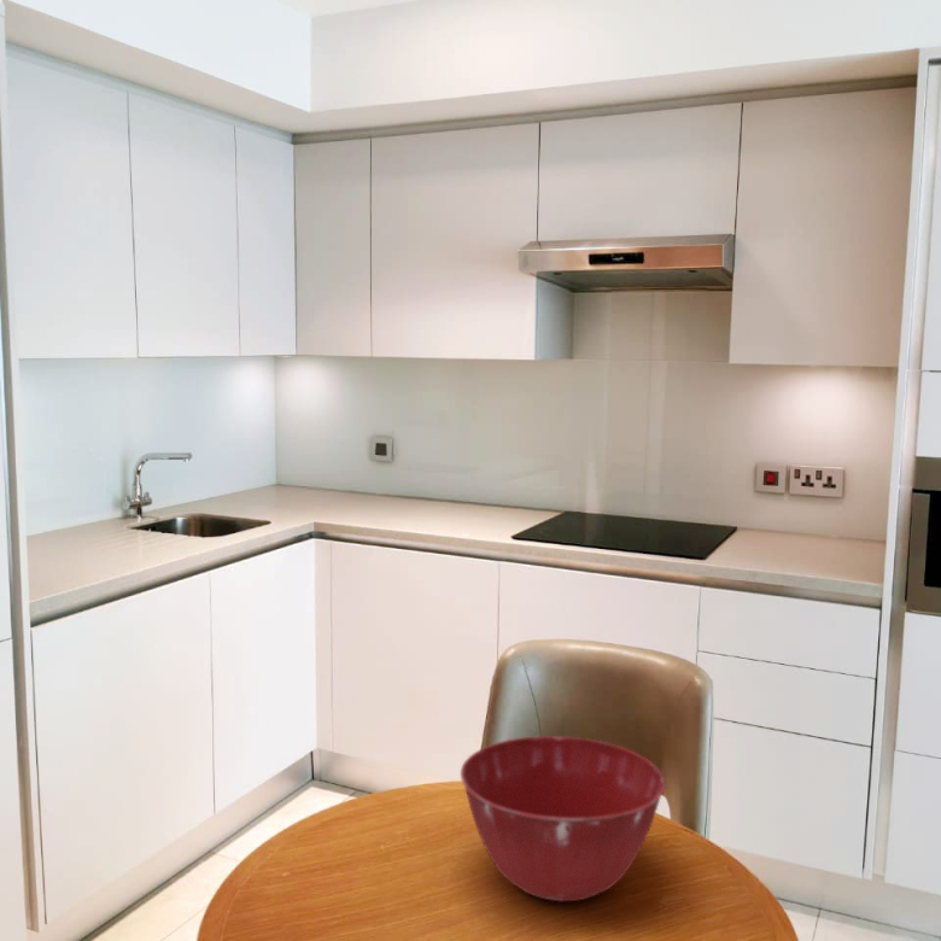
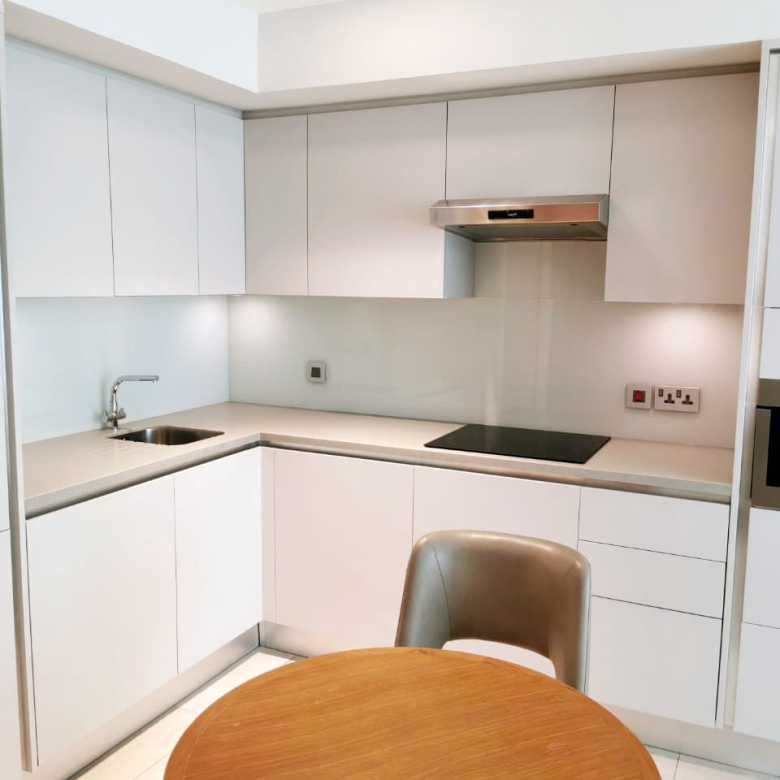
- mixing bowl (560, 823)
